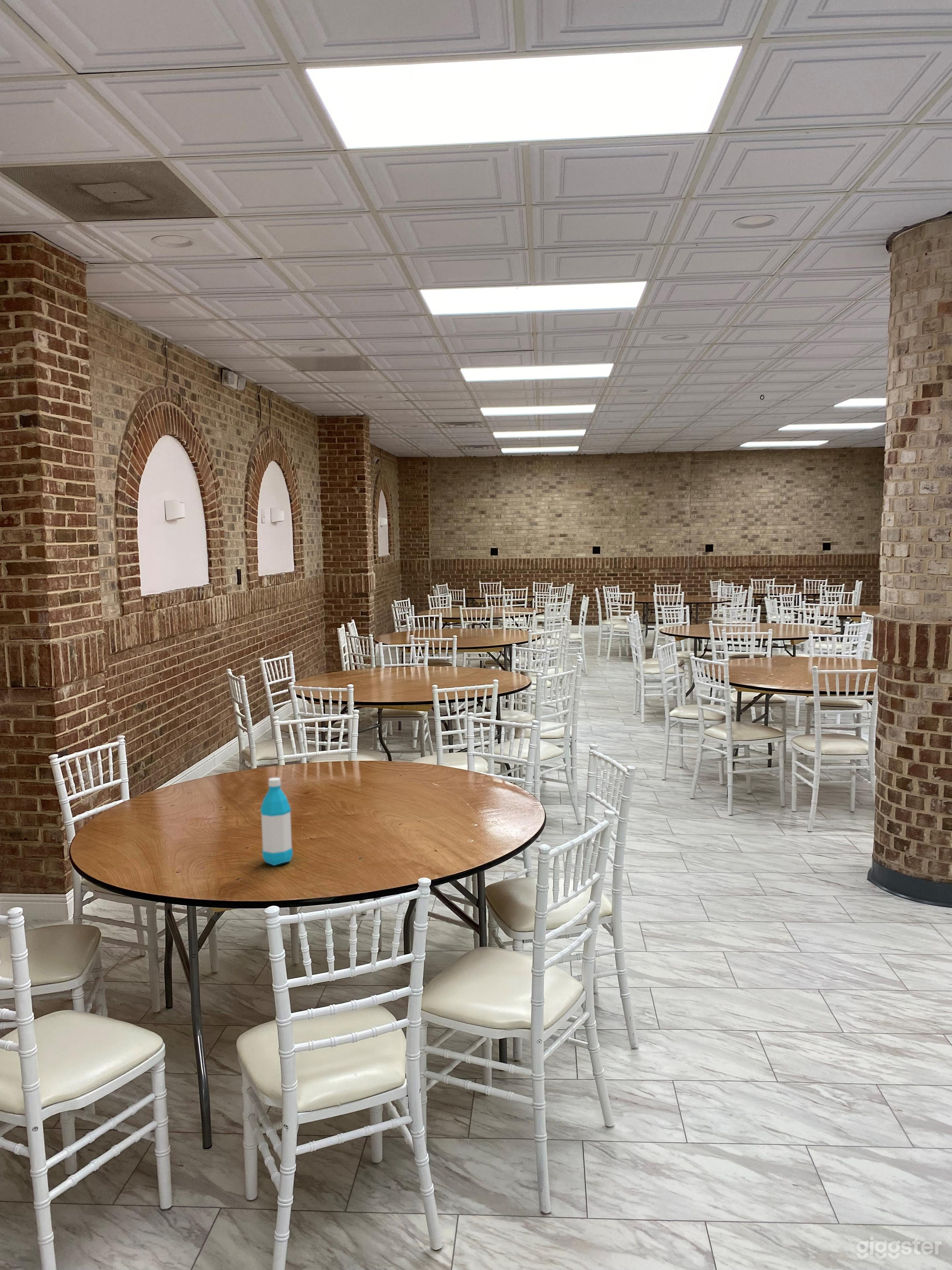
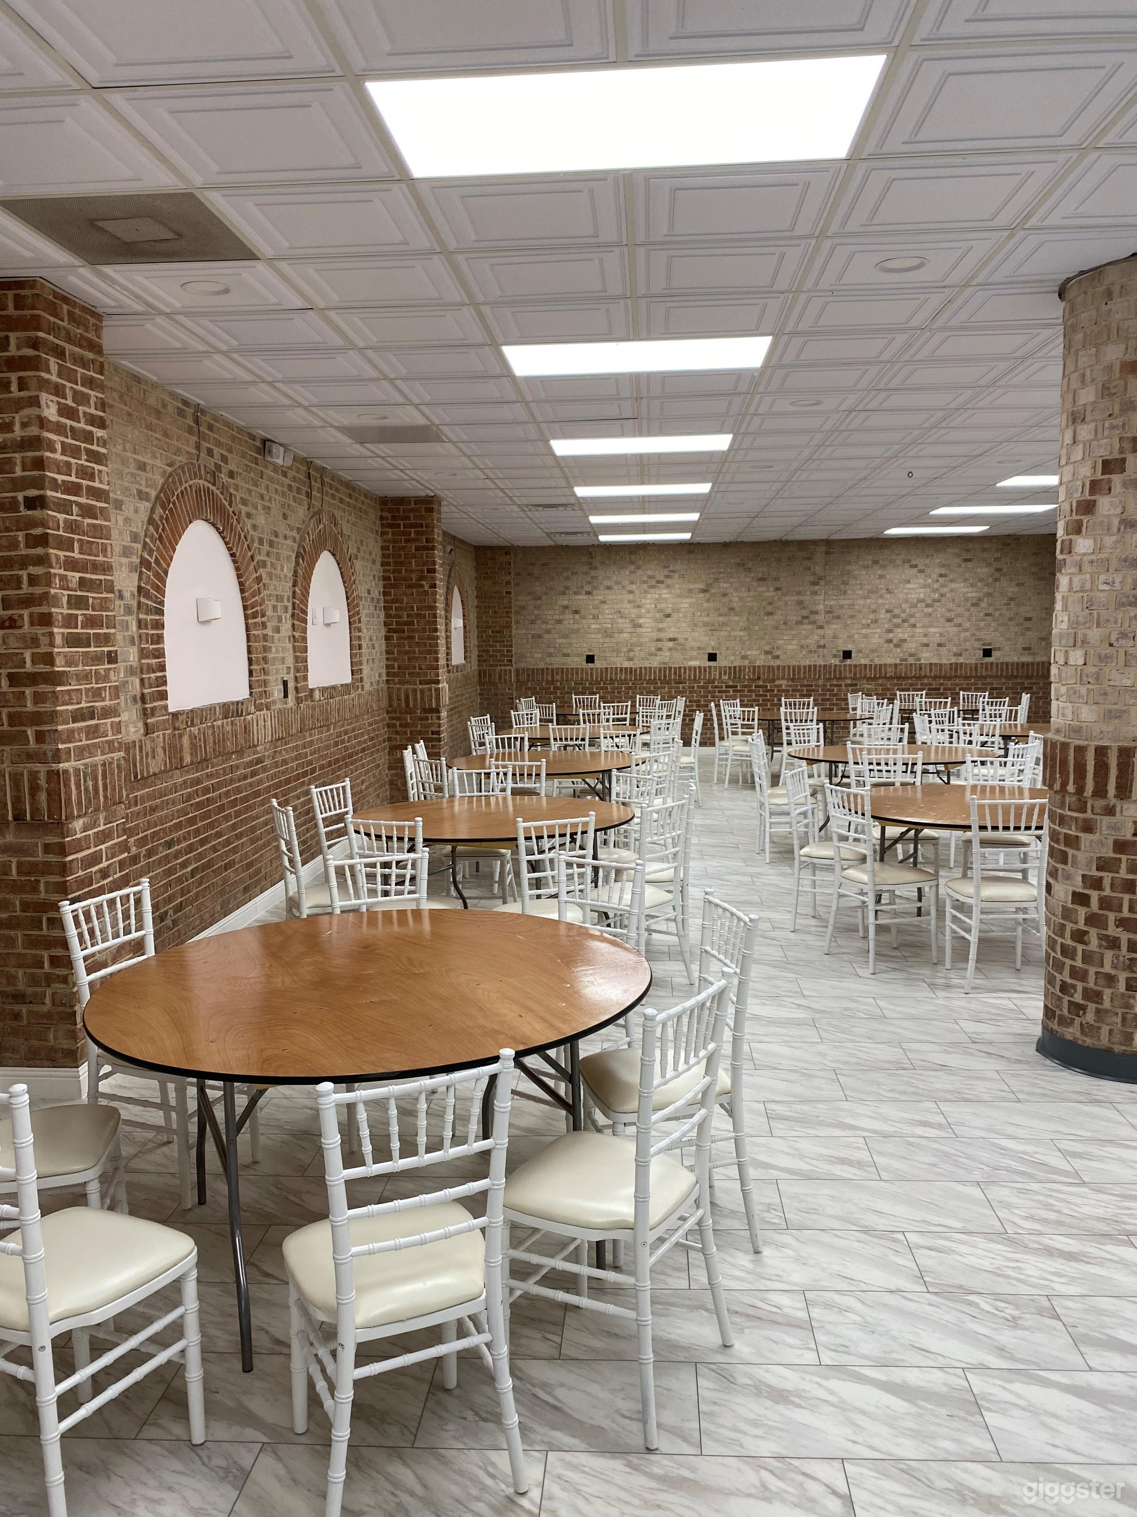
- water bottle (276, 820)
